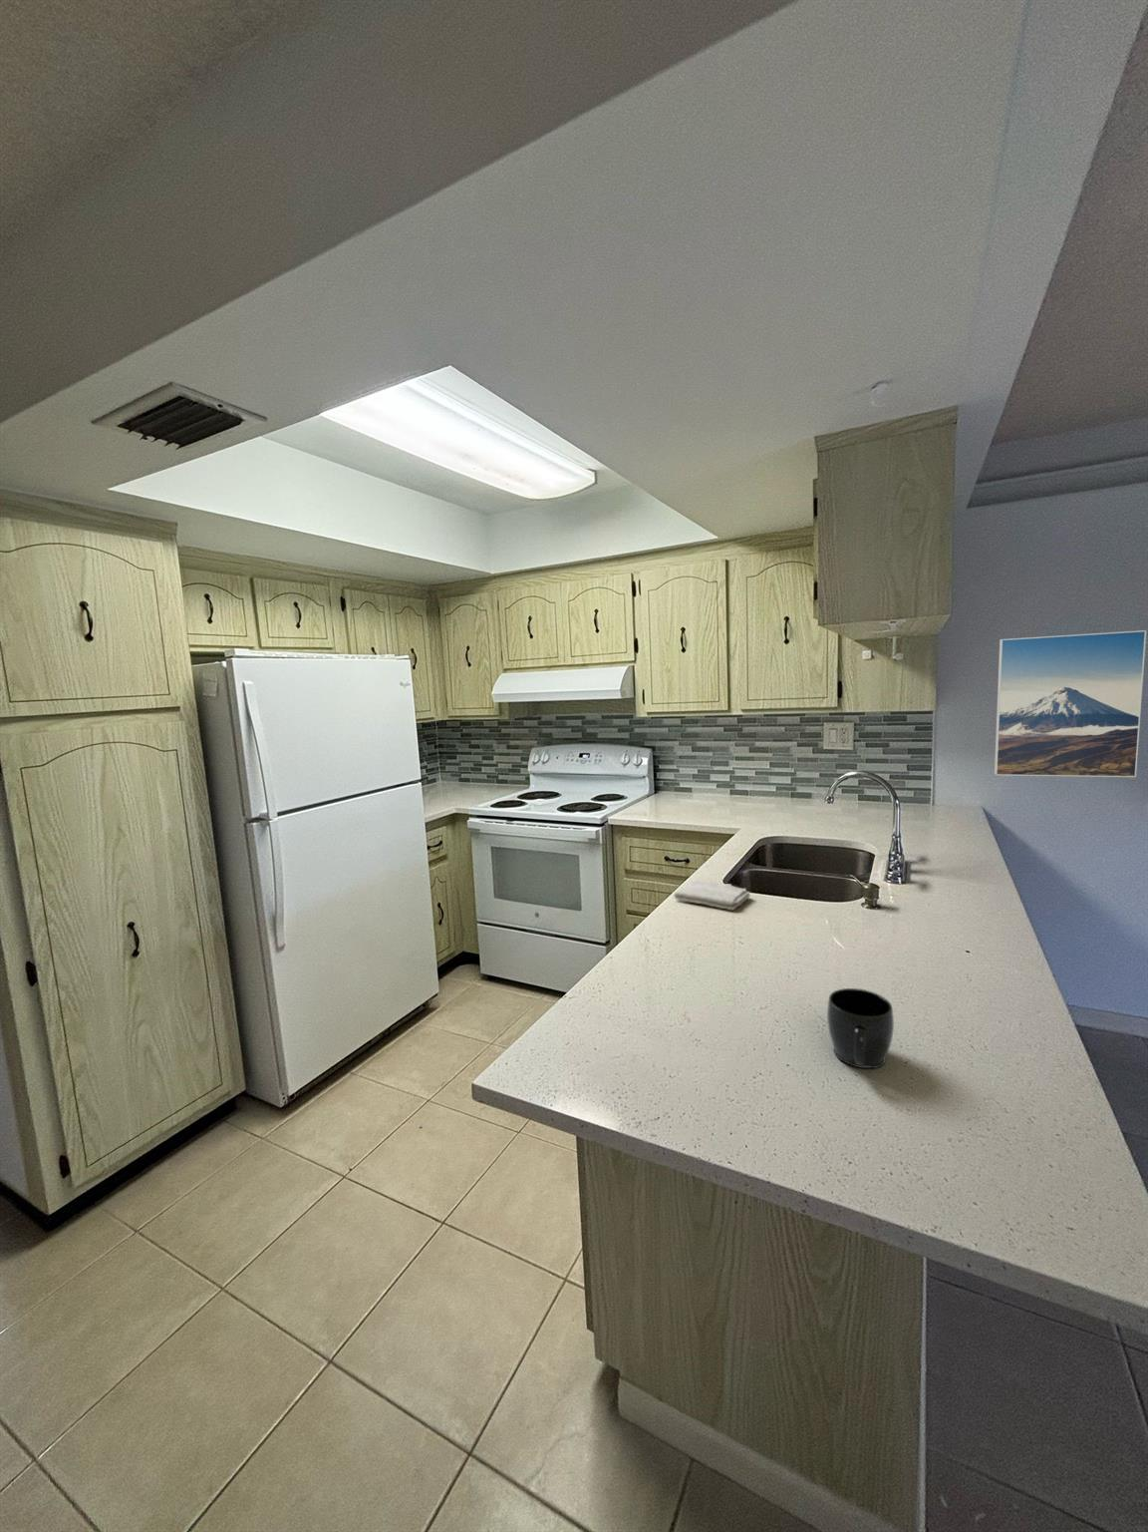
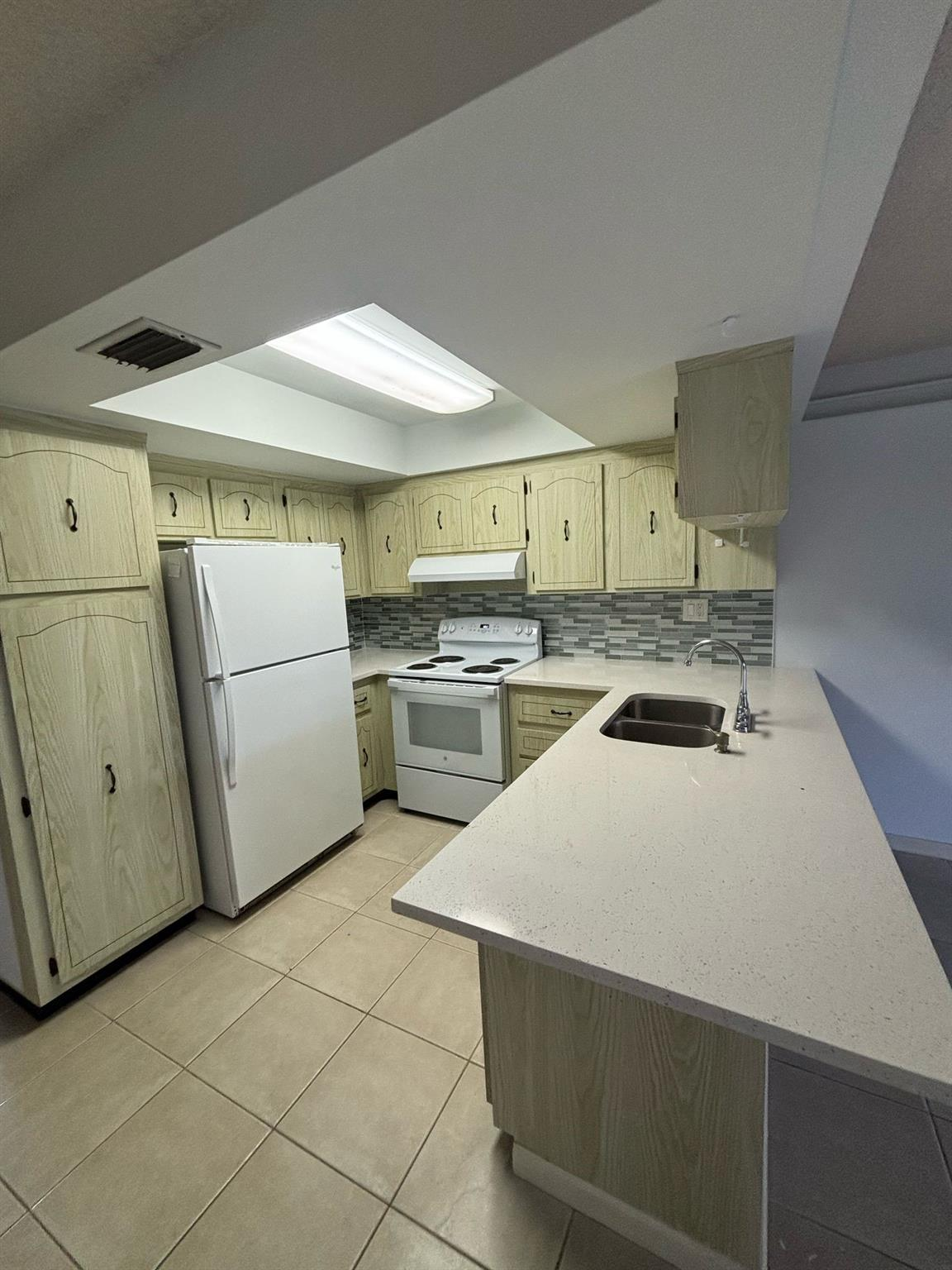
- mug (857, 1033)
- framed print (1065, 706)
- washcloth (711, 894)
